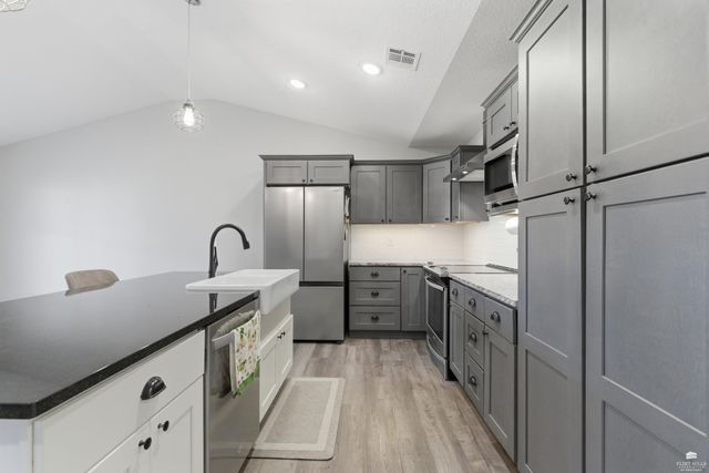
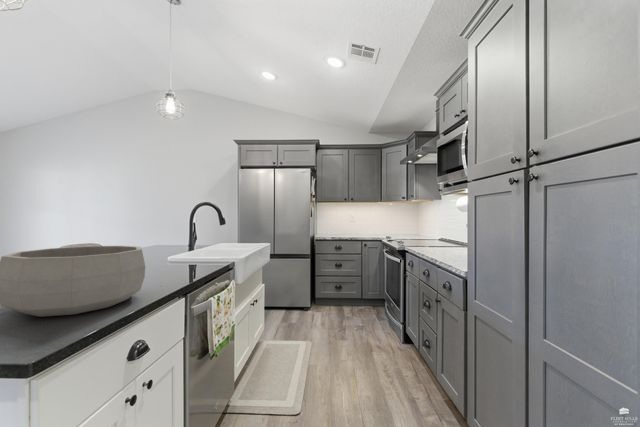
+ decorative bowl (81, 276)
